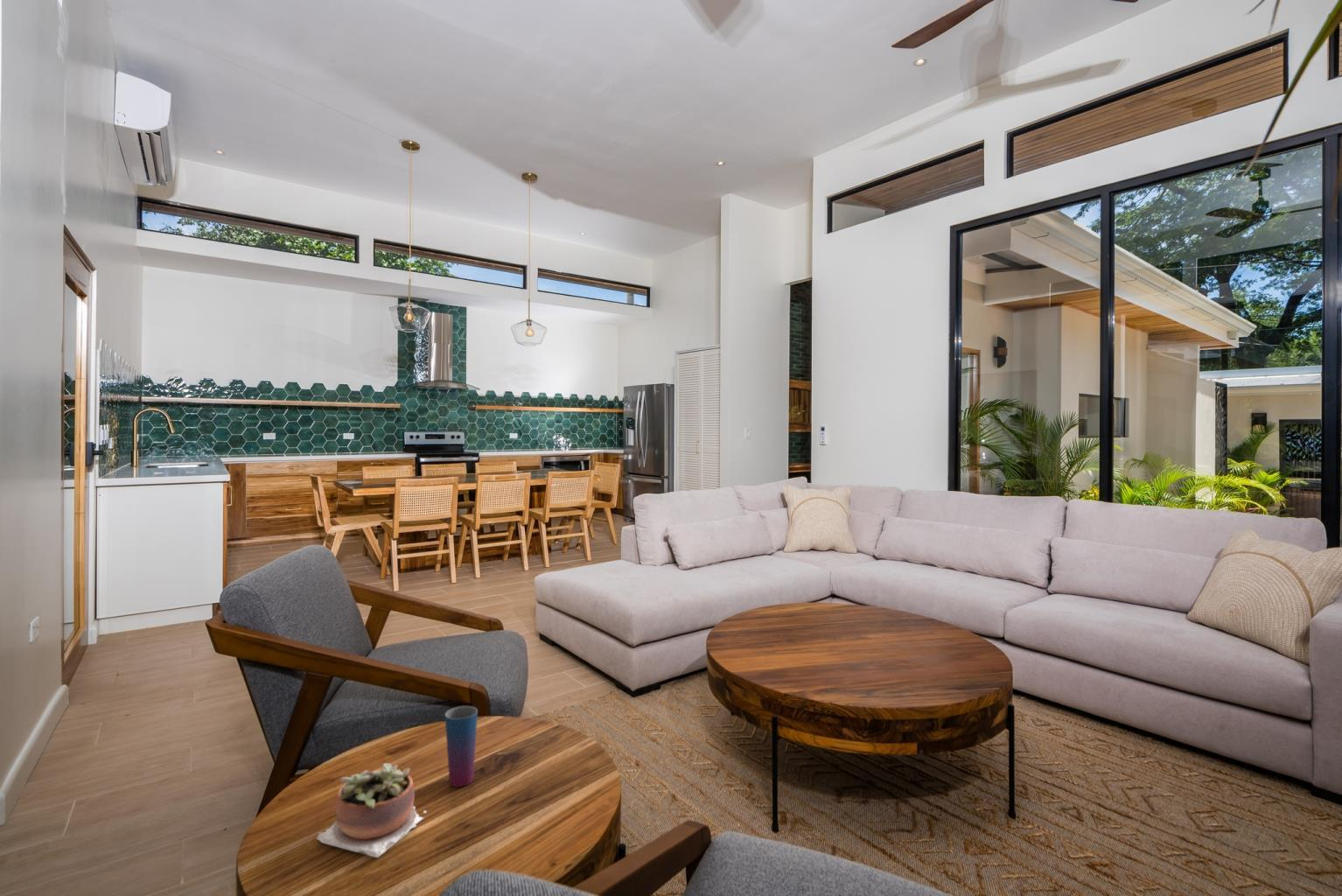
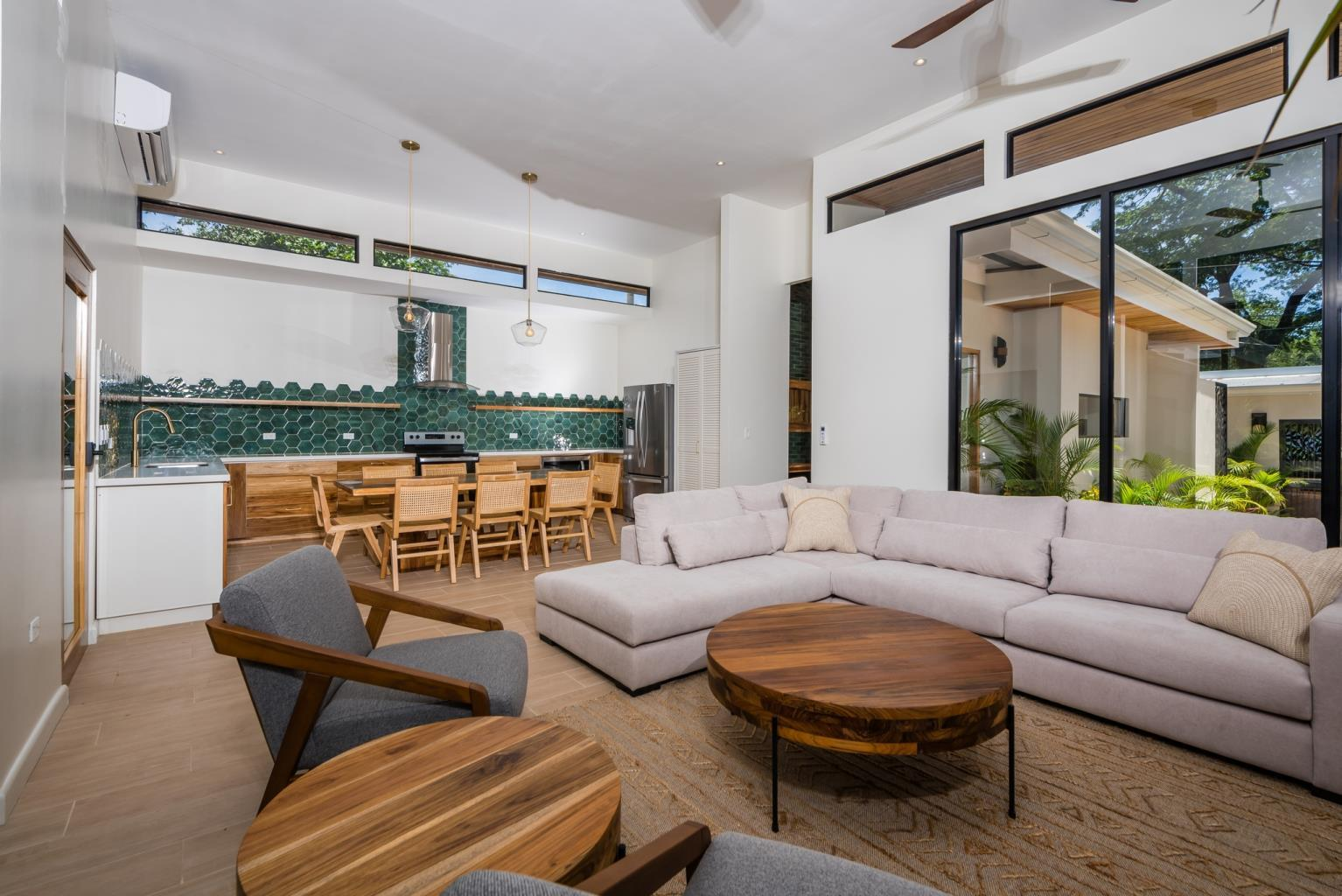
- succulent plant (375, 793)
- cup (461, 746)
